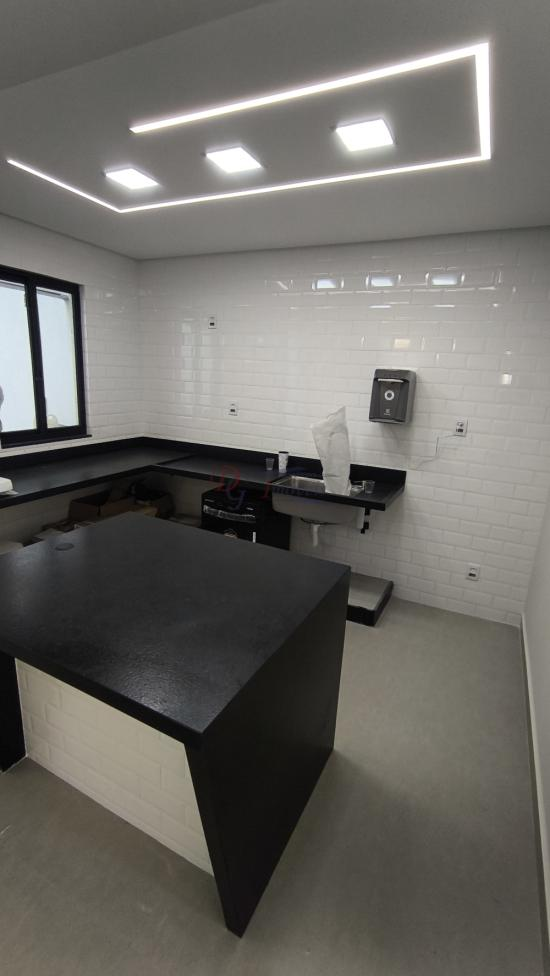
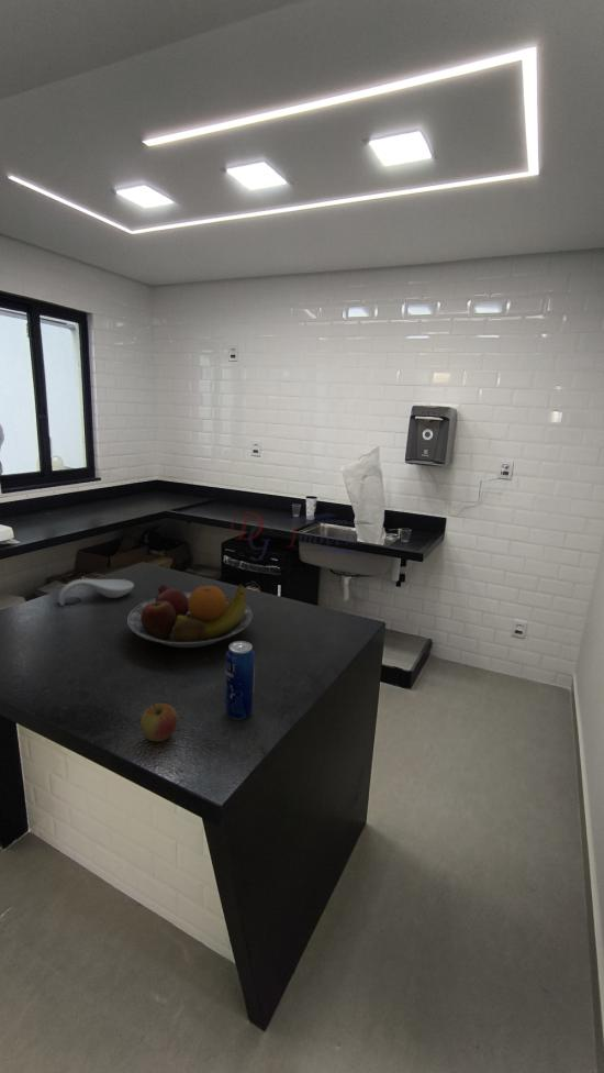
+ fruit bowl (191, 610)
+ spoon rest (97, 588)
+ beverage can (239, 679)
+ apple (159, 719)
